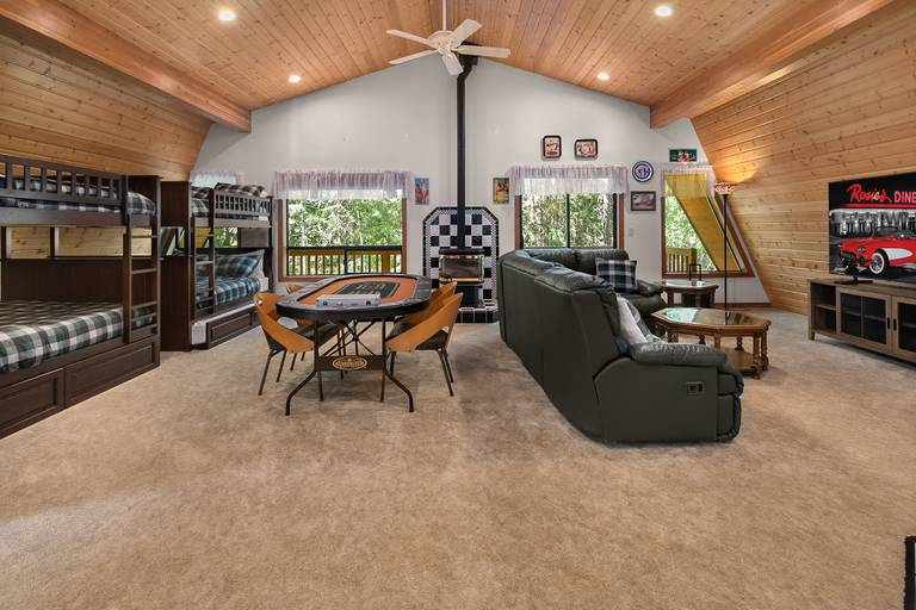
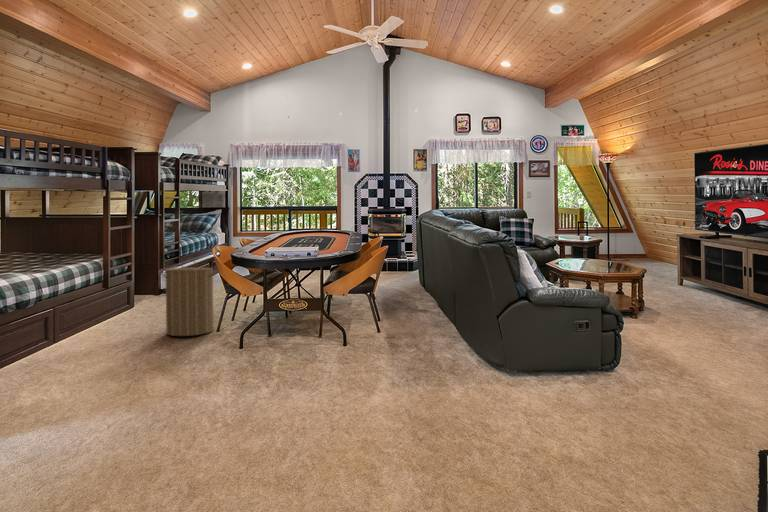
+ laundry hamper (189, 295)
